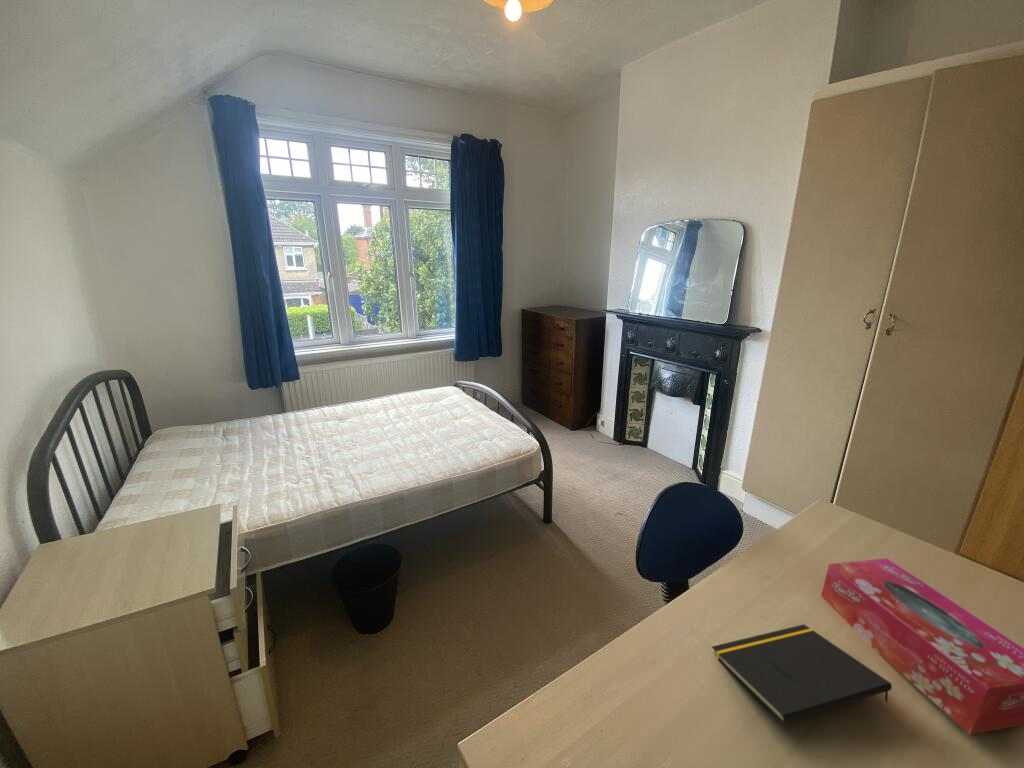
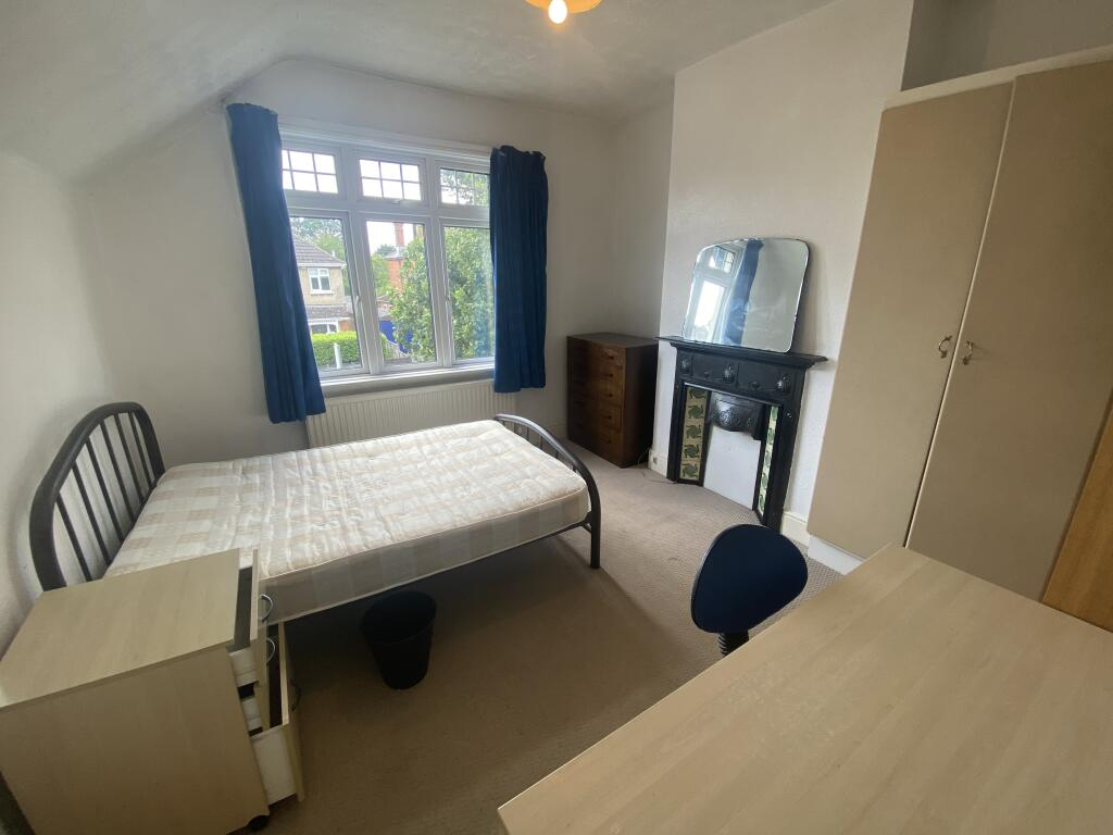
- tissue box (921, 631)
- notepad (795, 667)
